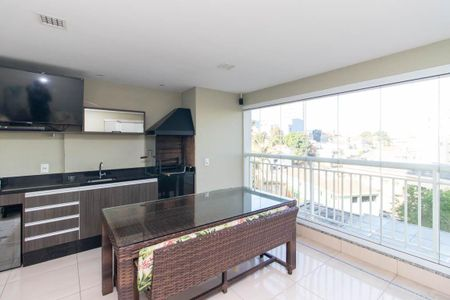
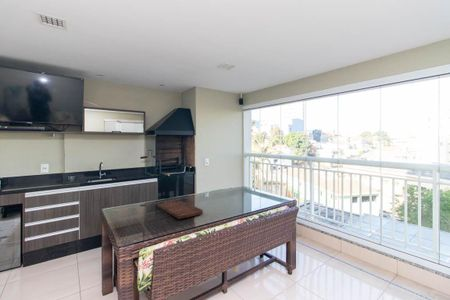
+ cutting board (179, 208)
